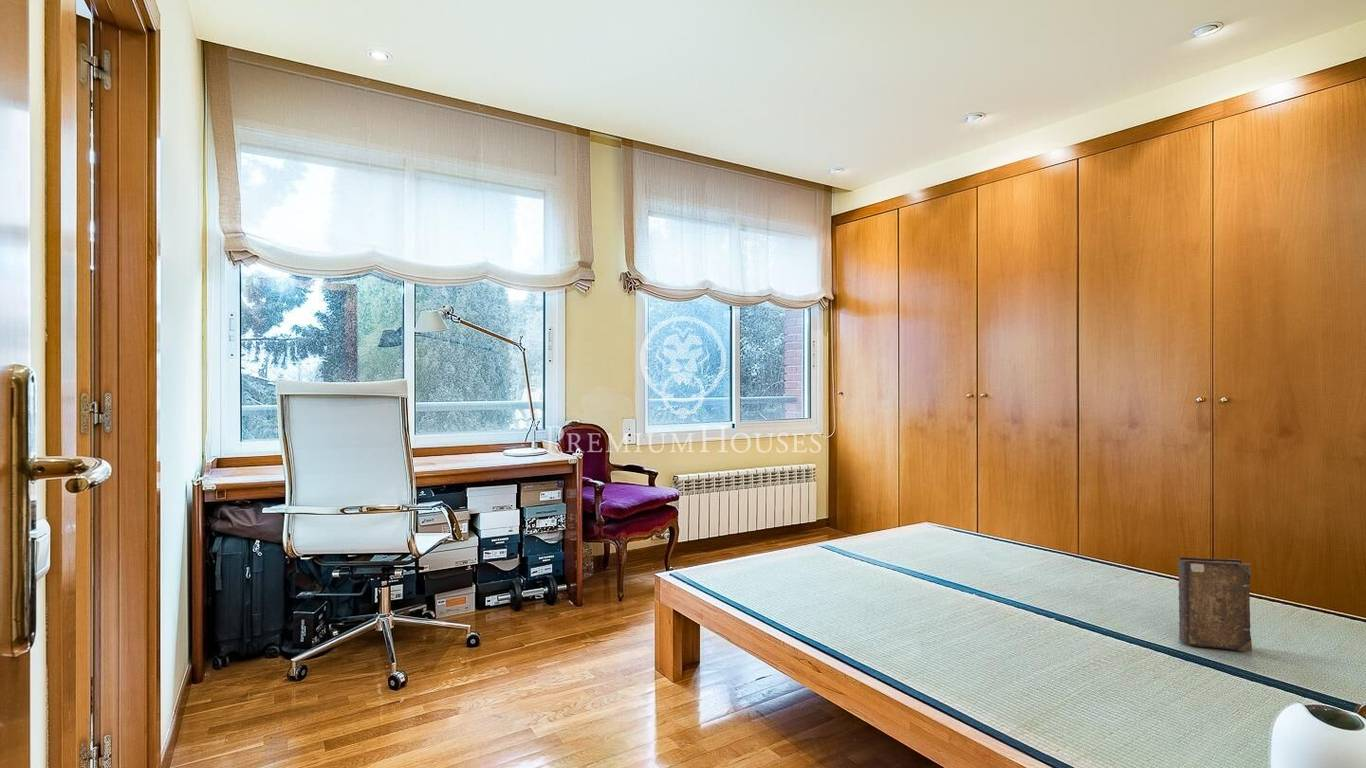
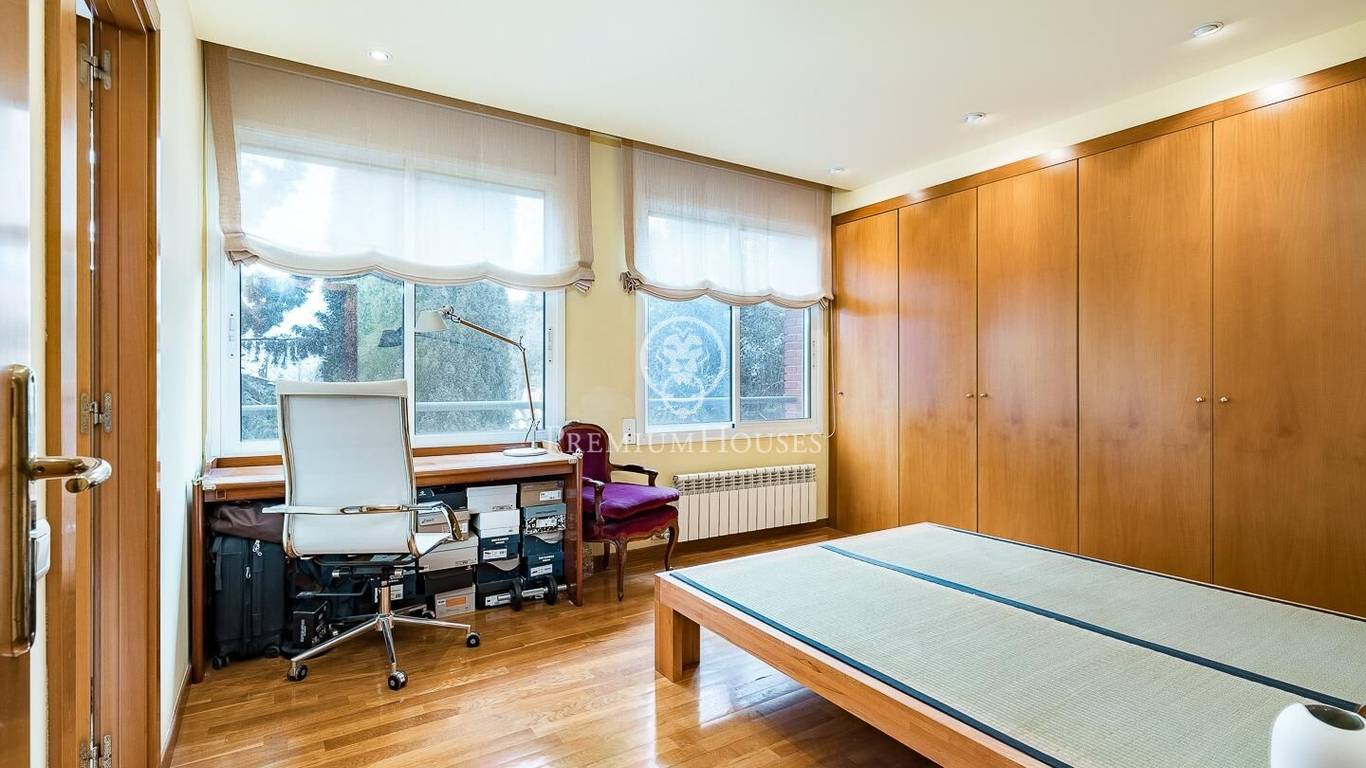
- book (1212, 602)
